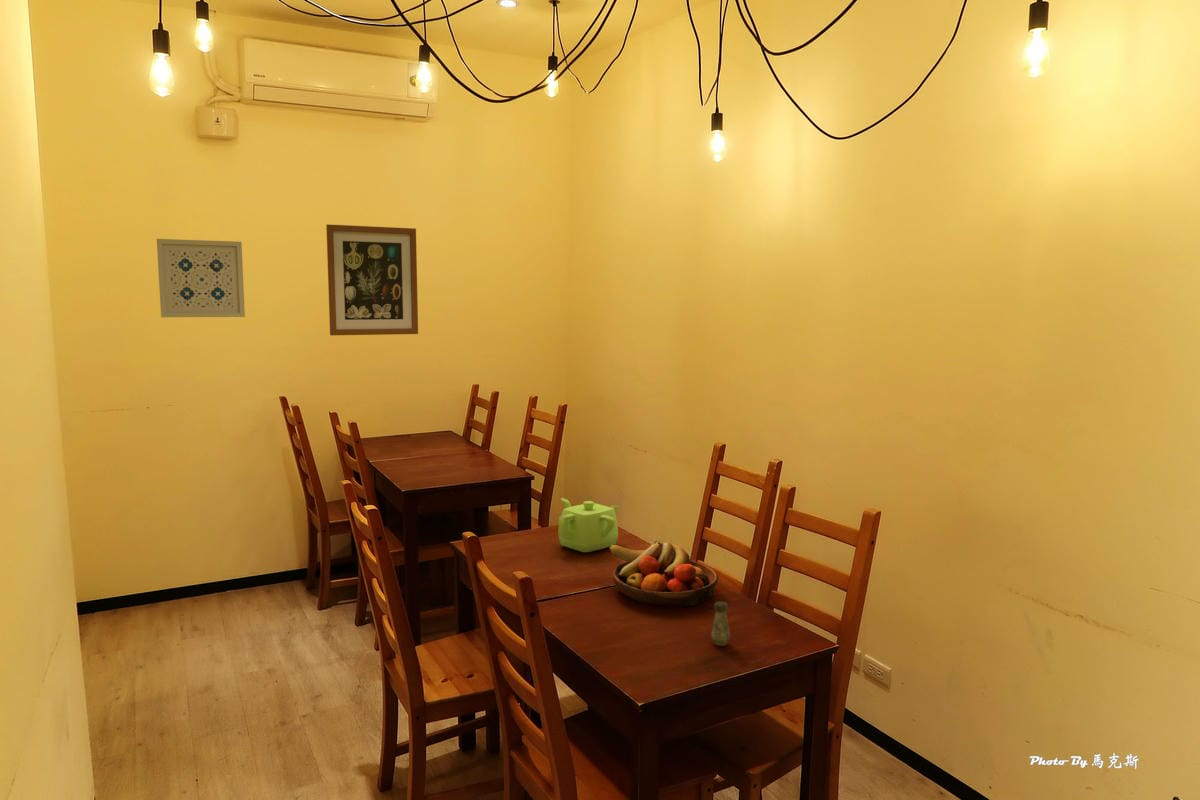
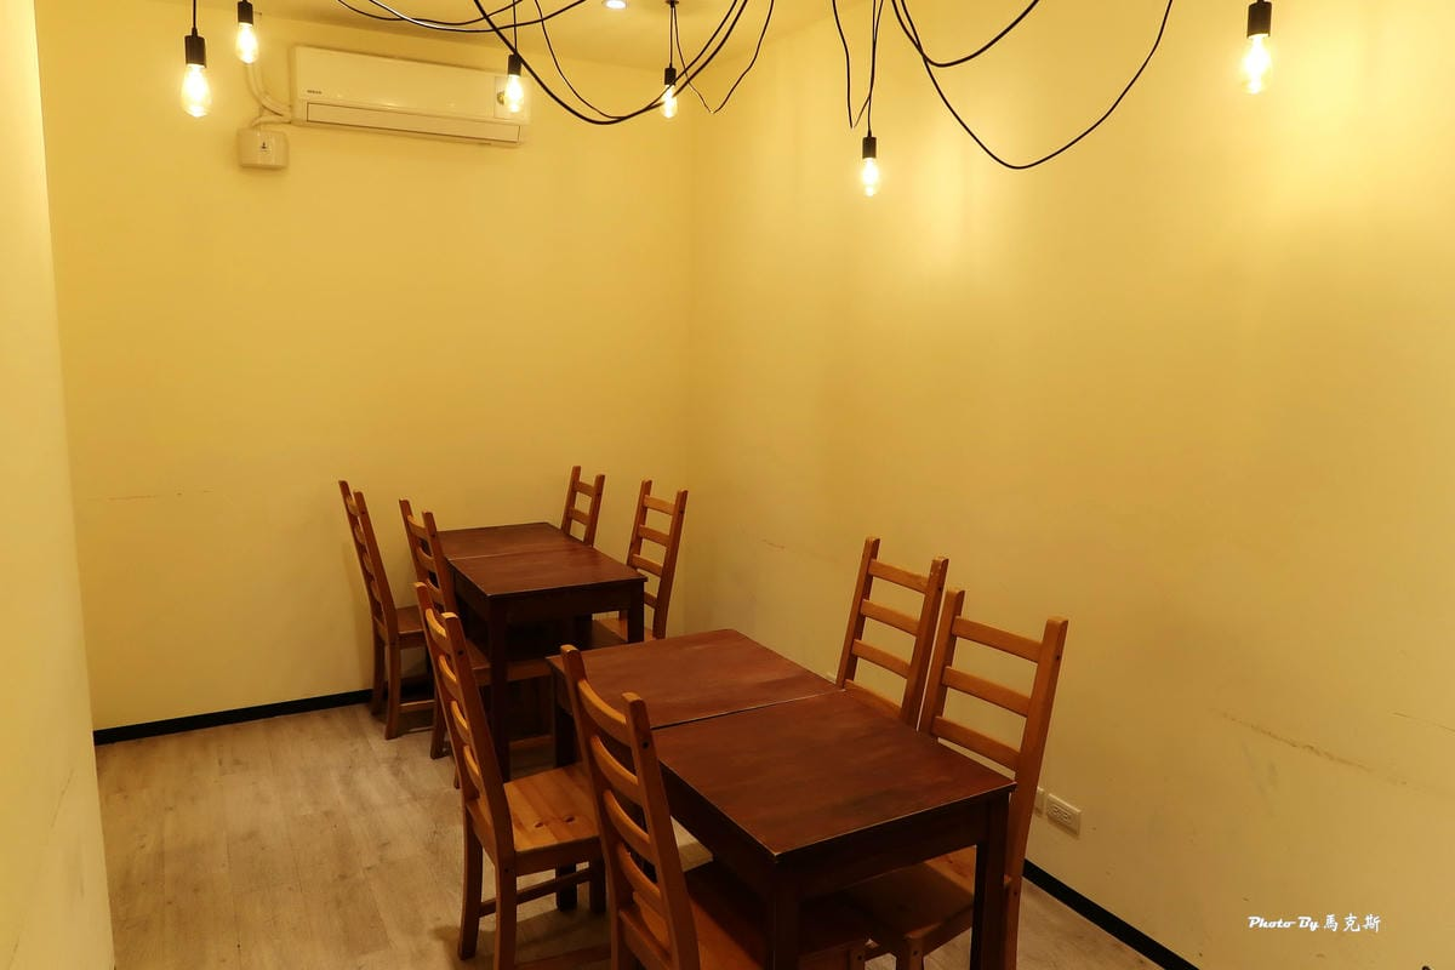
- wall art (201, 278)
- wall art (373, 281)
- fruit bowl (663, 569)
- salt shaker (721, 623)
- teapot (587, 523)
